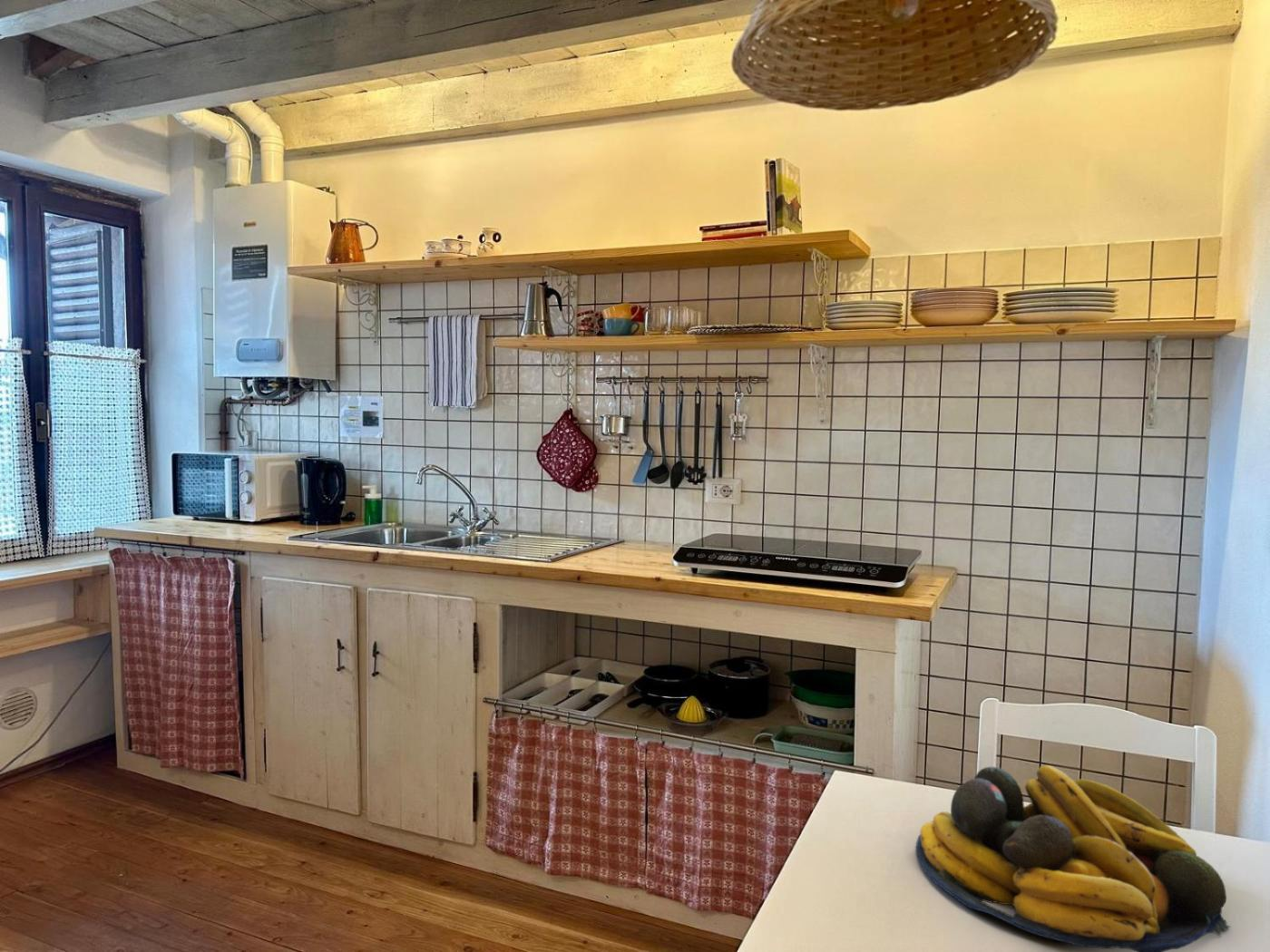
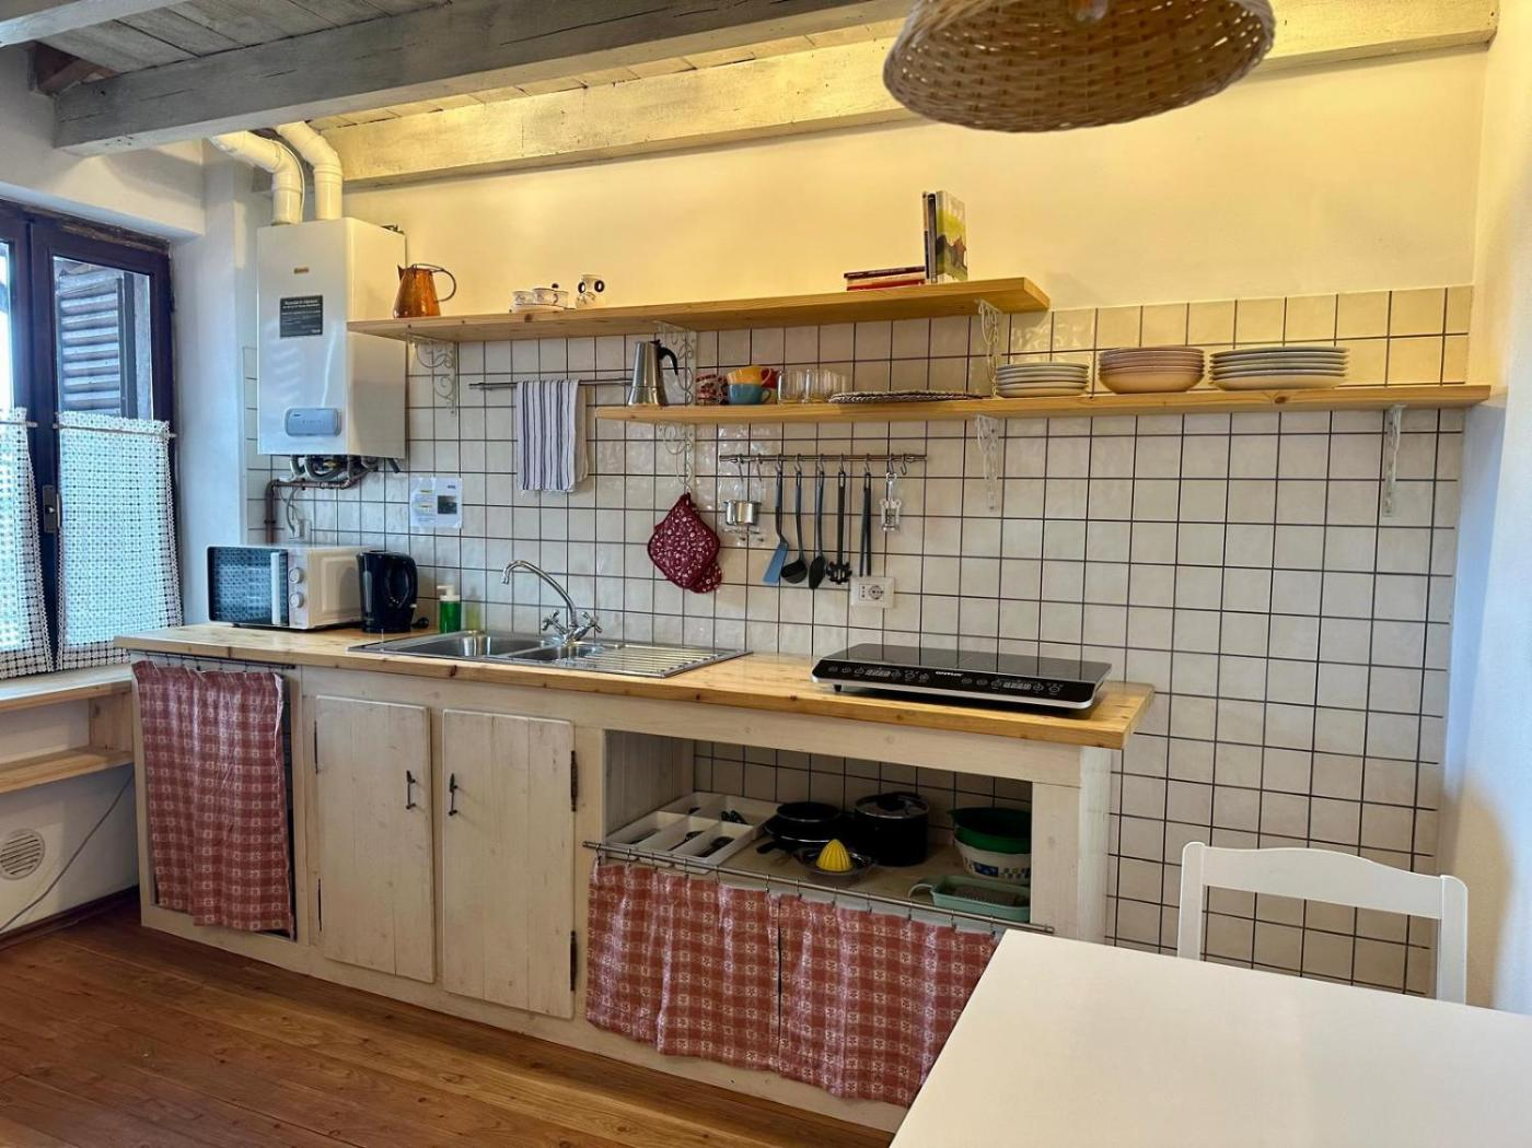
- fruit bowl (1060, 828)
